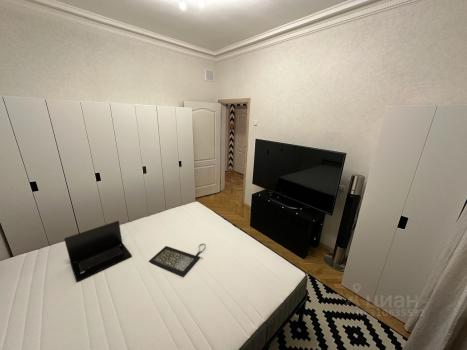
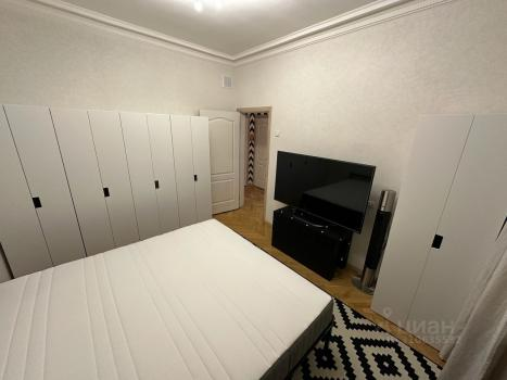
- laptop (100, 247)
- clutch bag (176, 259)
